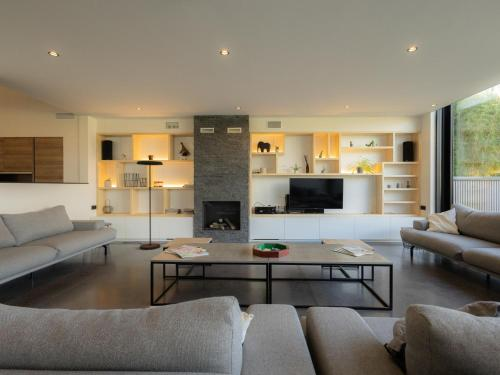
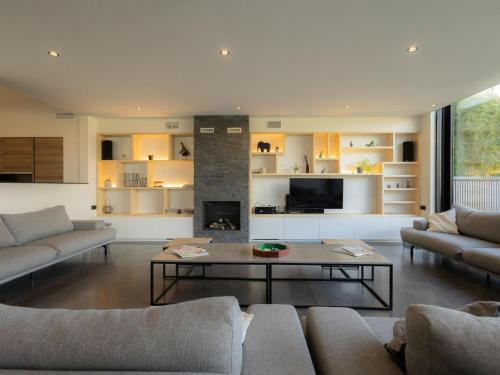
- floor lamp (149, 204)
